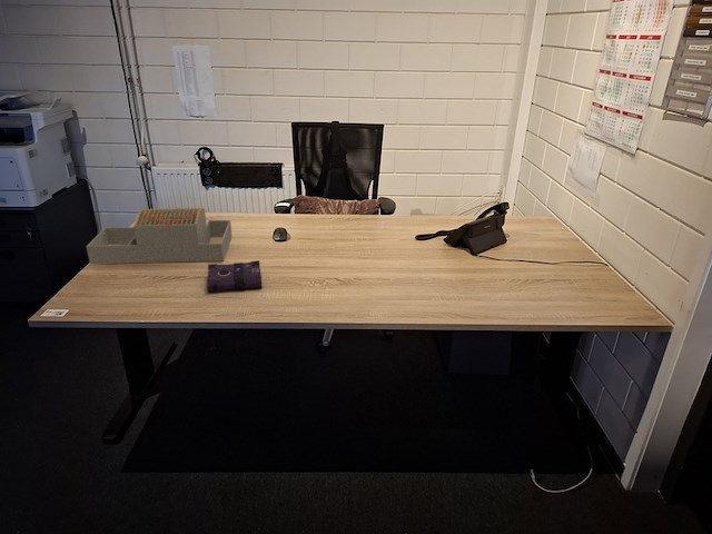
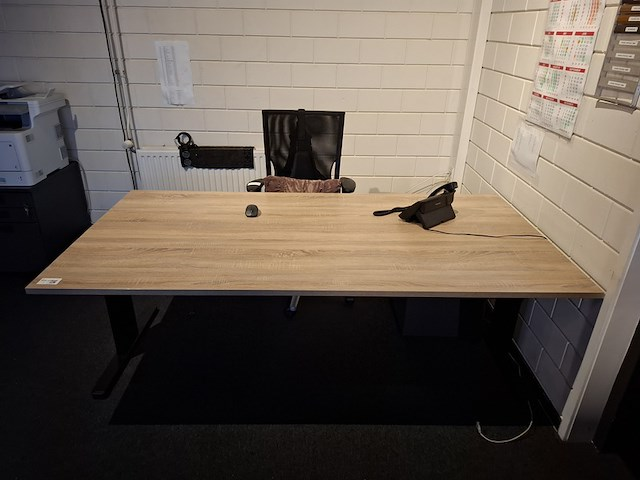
- architectural model (162, 228)
- book (234, 276)
